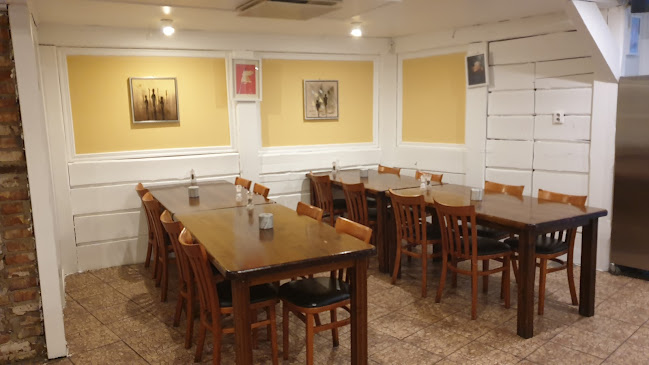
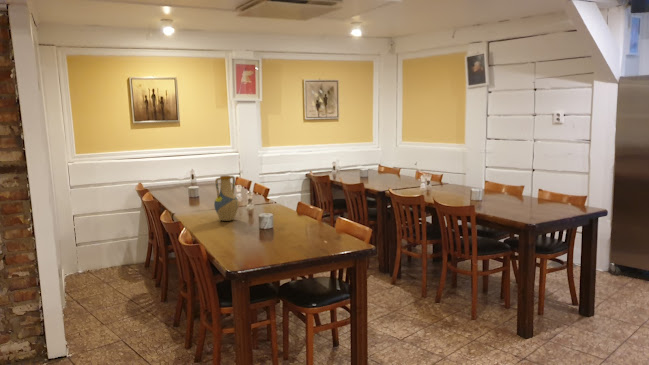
+ vase (226, 198)
